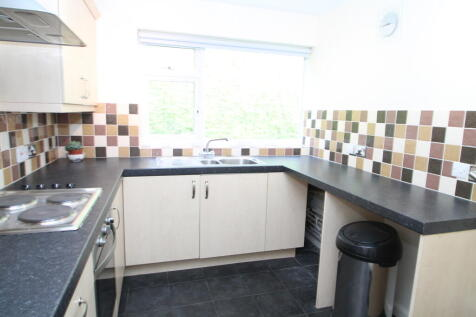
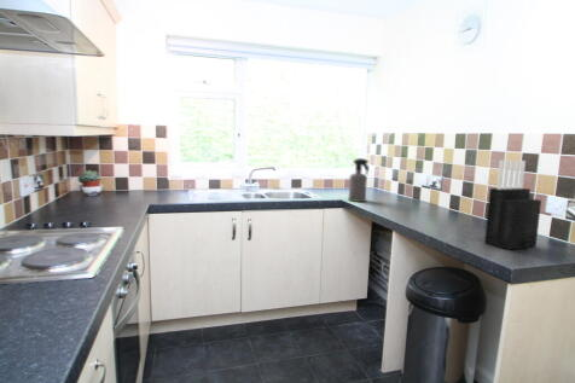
+ knife block (517, 203)
+ spray bottle (359, 179)
